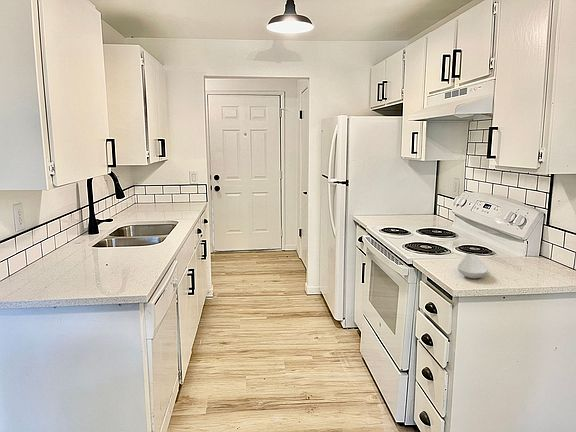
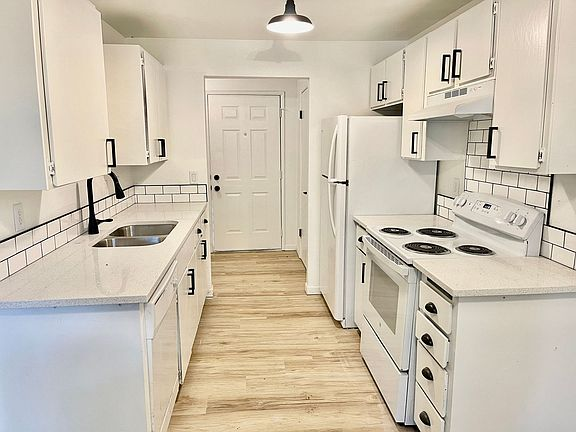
- spoon rest (471, 264)
